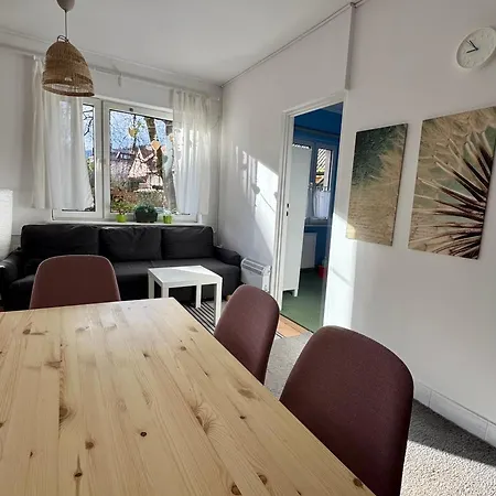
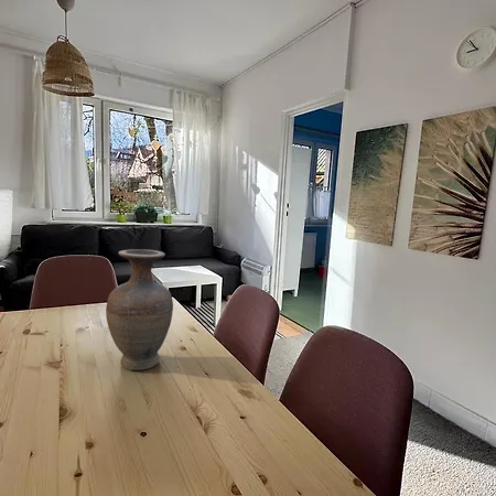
+ vase (140, 308)
